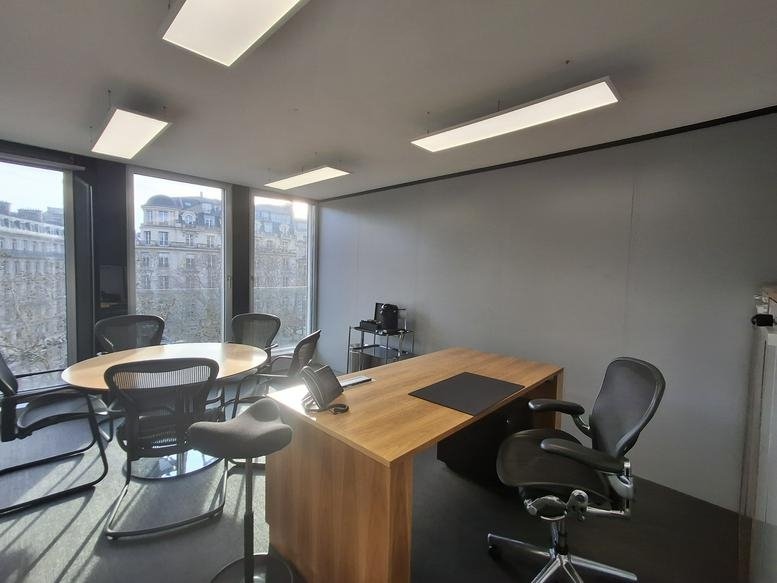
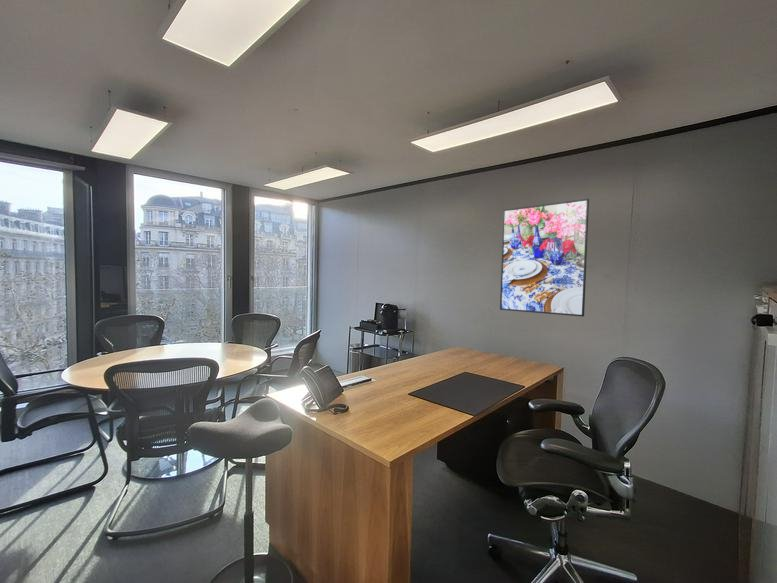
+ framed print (540, 259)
